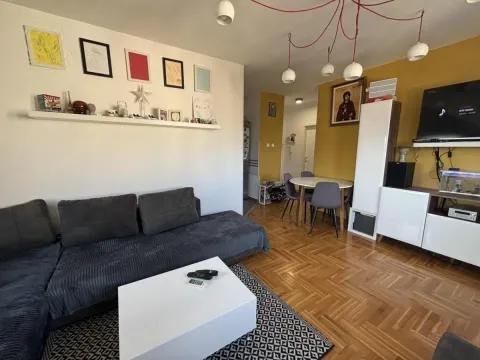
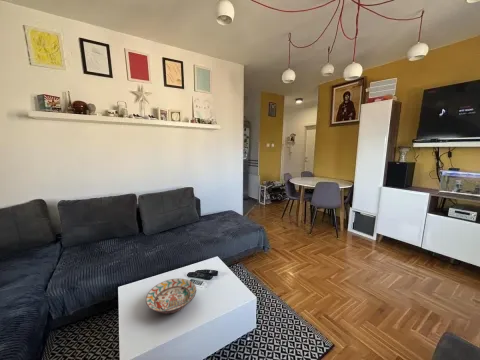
+ decorative bowl (172, 298)
